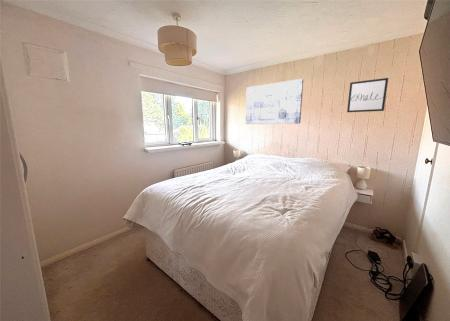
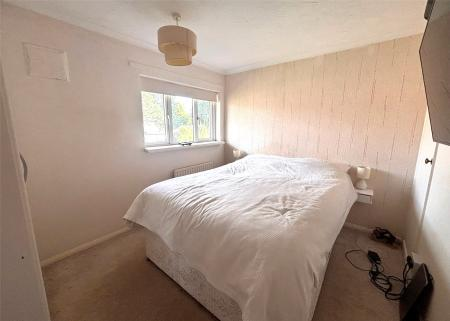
- wall art (271, 104)
- wall art (366, 96)
